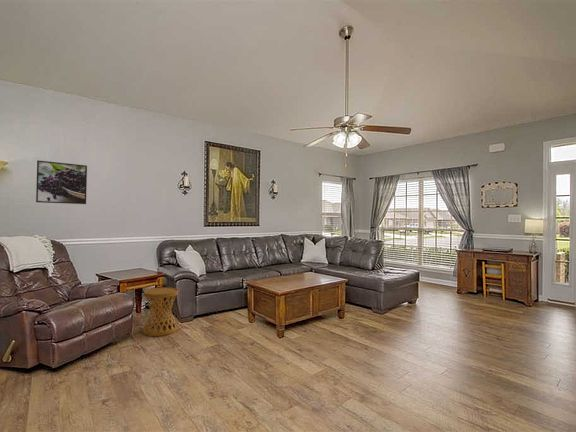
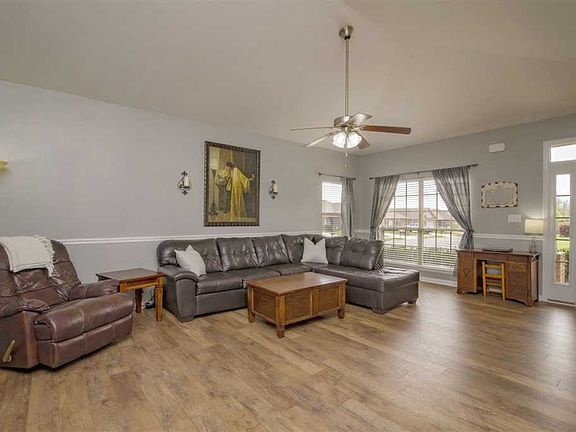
- side table (160, 309)
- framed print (62, 183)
